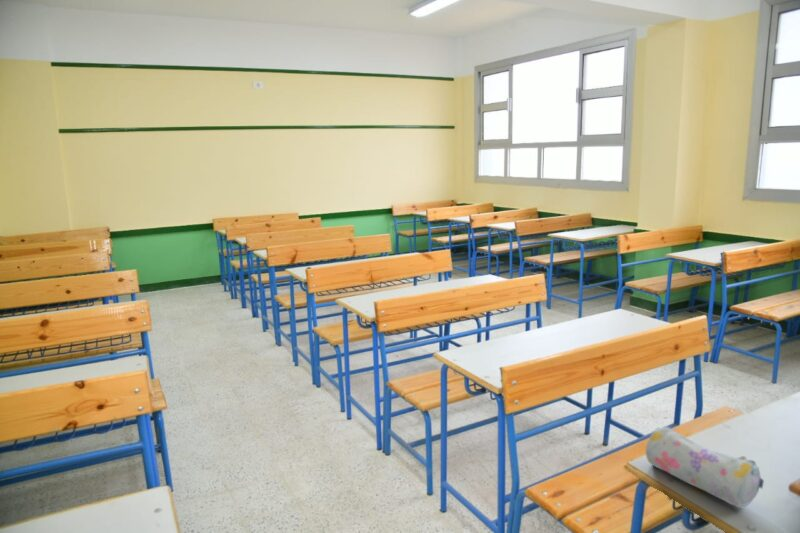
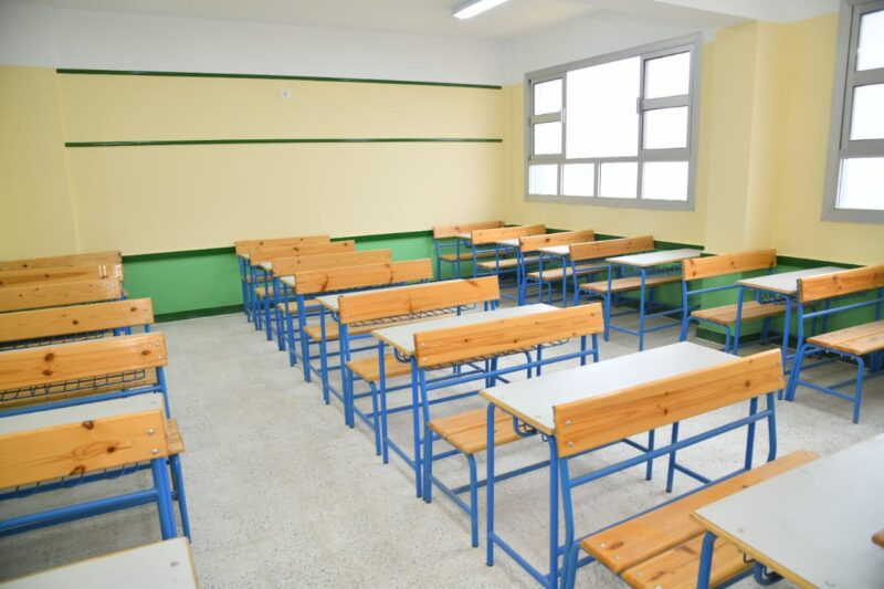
- pencil case (700, 464)
